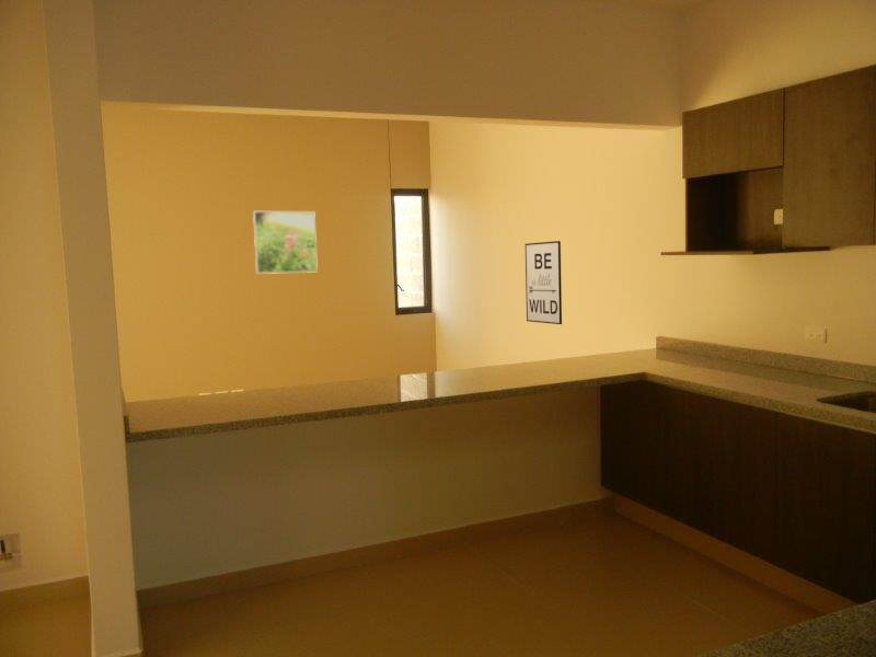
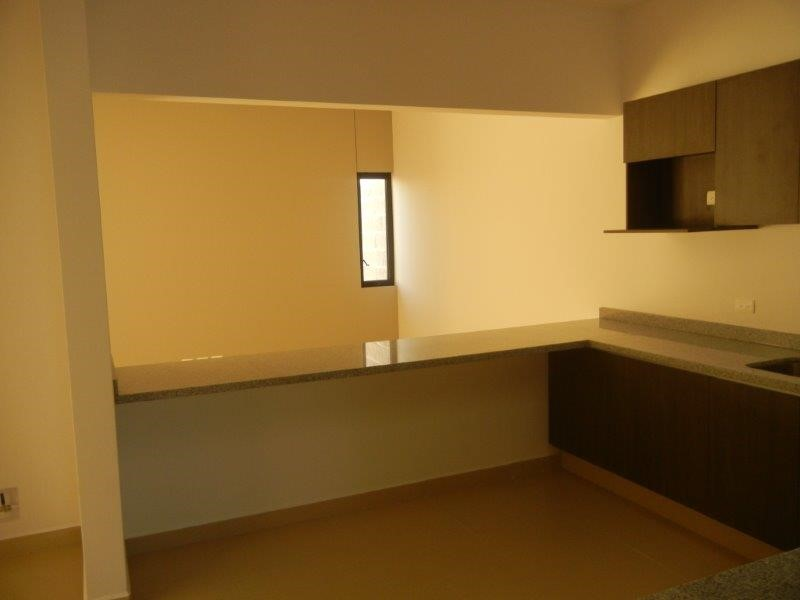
- wall art (542, 283)
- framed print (286, 242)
